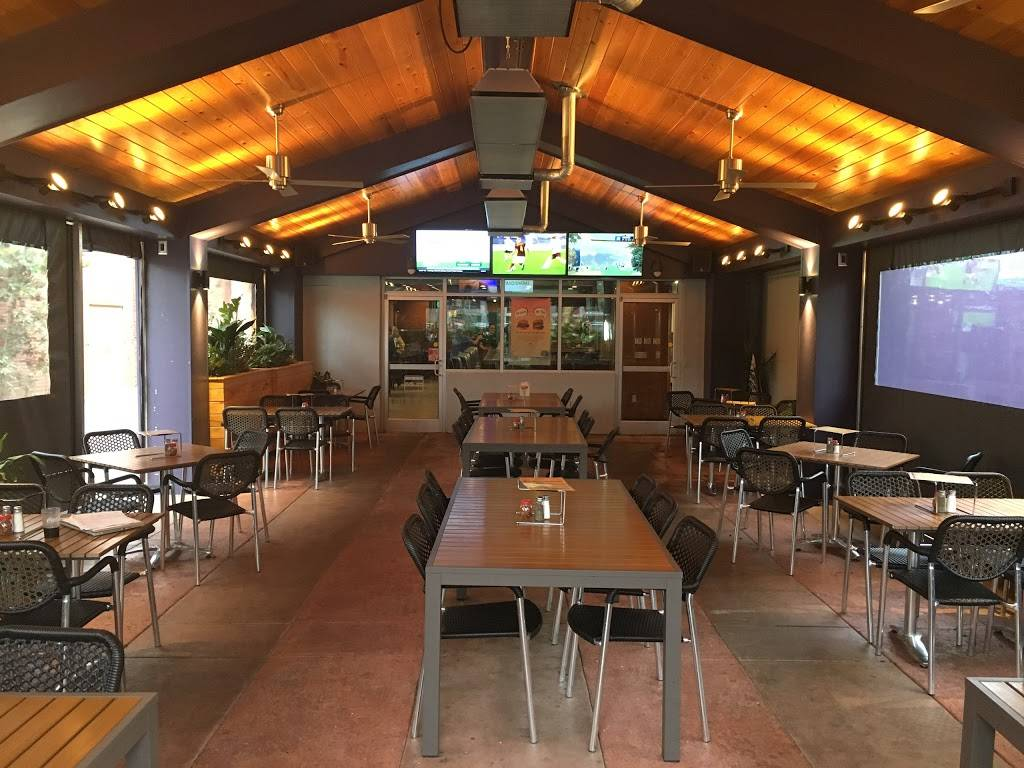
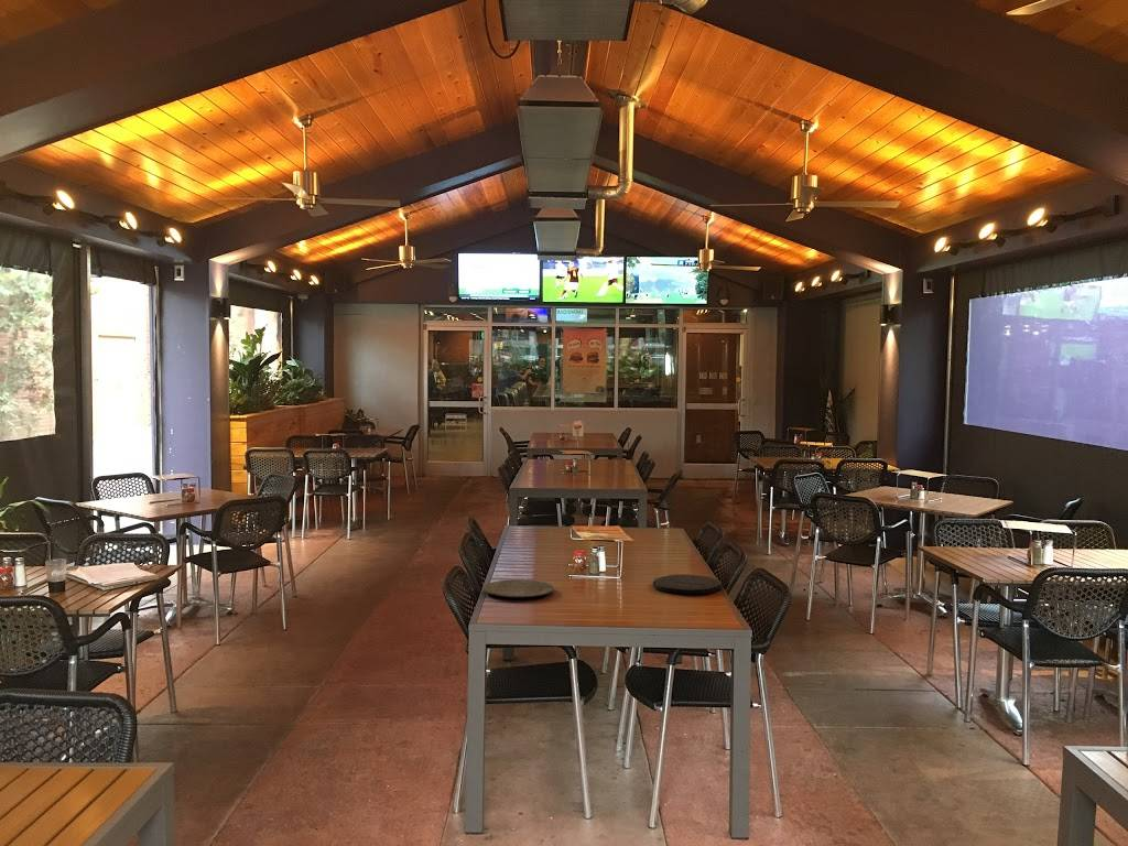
+ plate (687, 583)
+ plate (518, 589)
